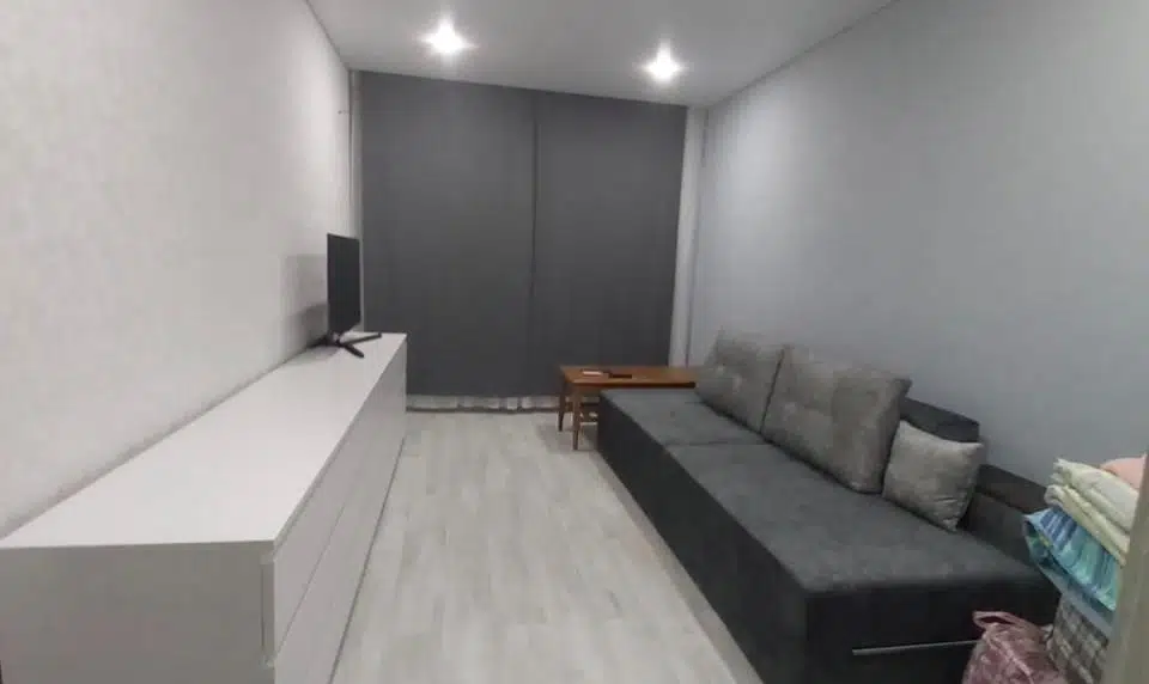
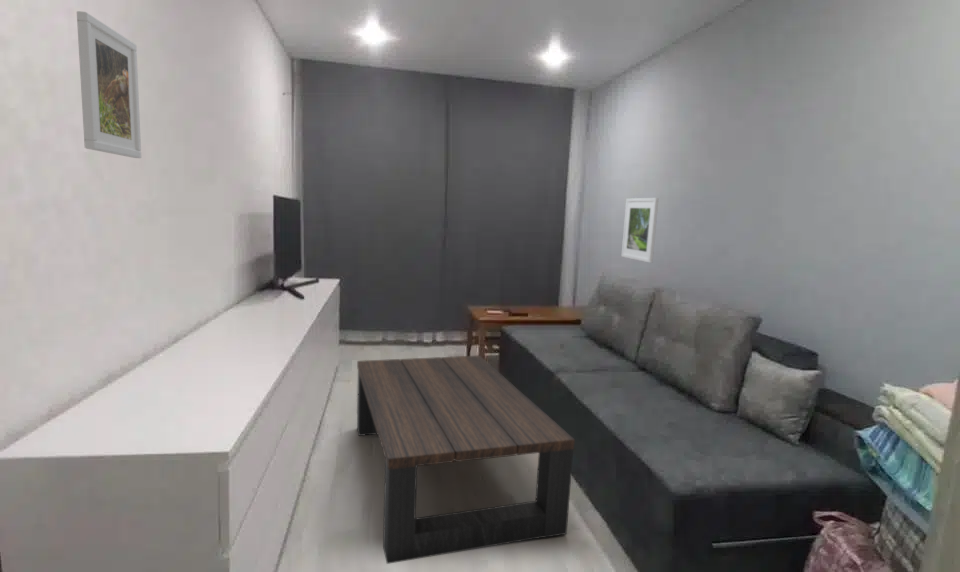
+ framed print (638, 229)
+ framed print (112, 92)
+ coffee table (445, 433)
